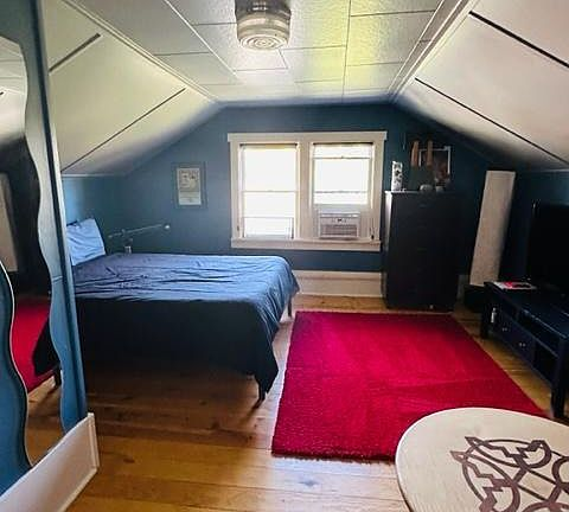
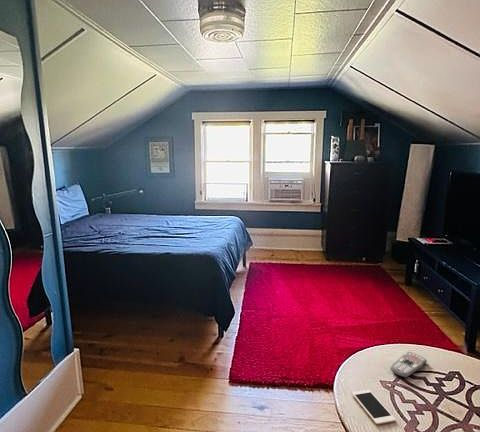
+ remote control (407, 364)
+ cell phone (372, 406)
